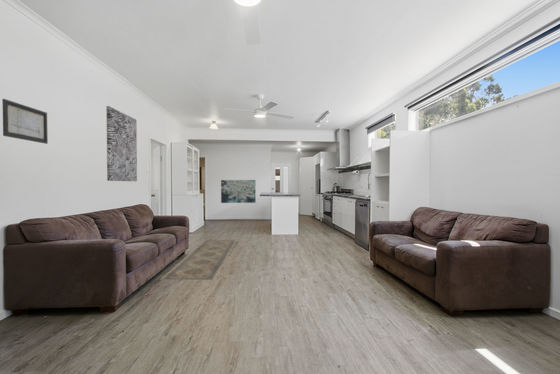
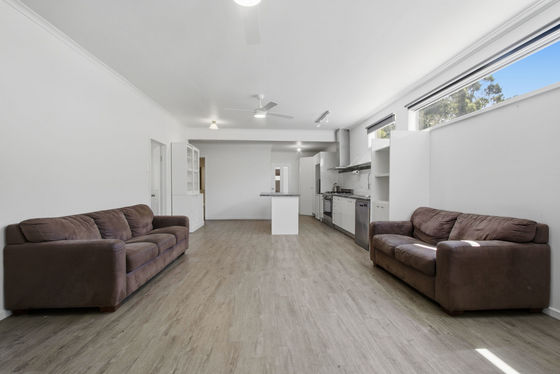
- wall art (27, 123)
- wall art (238, 191)
- rug (208, 255)
- wall art (123, 147)
